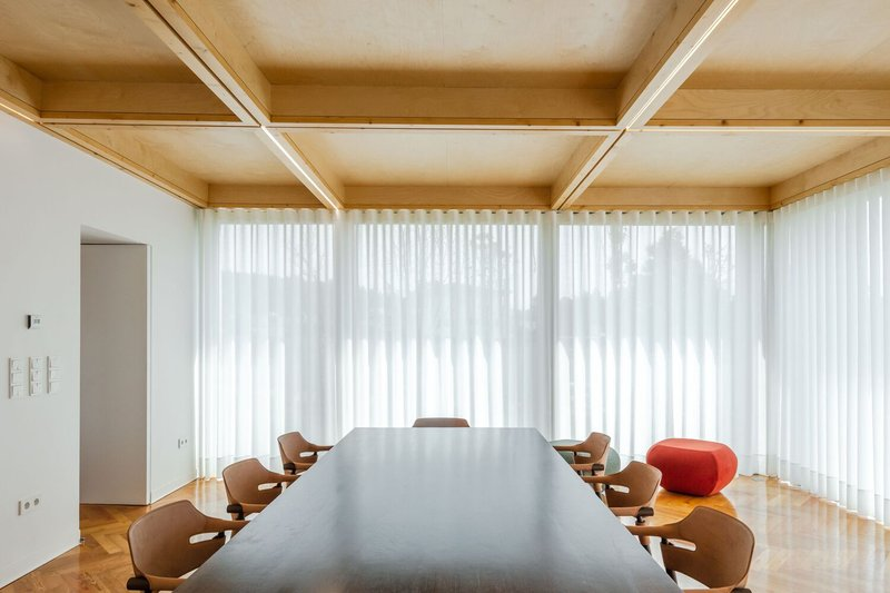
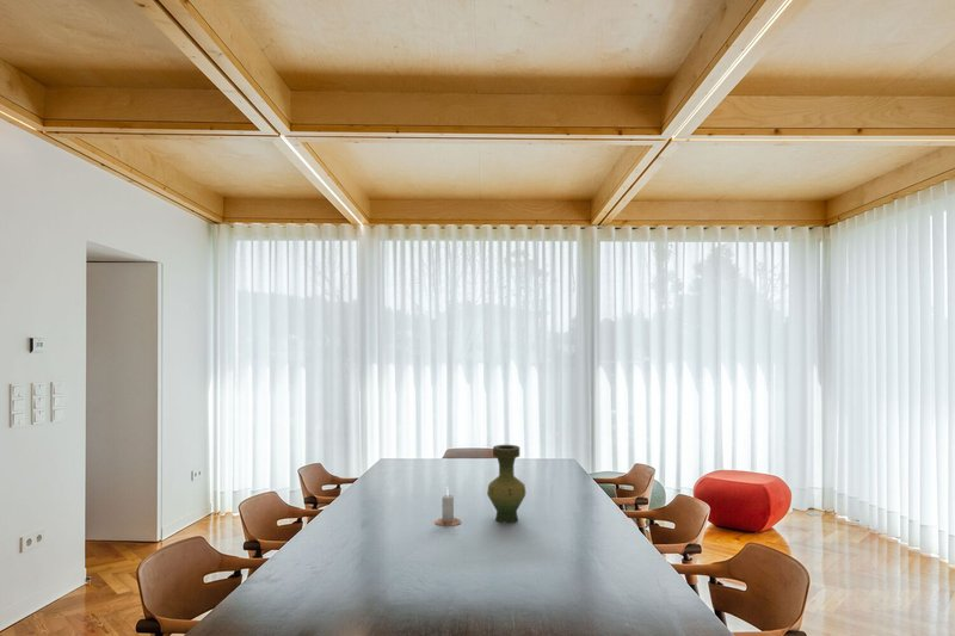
+ vase (506, 483)
+ candle (448, 504)
